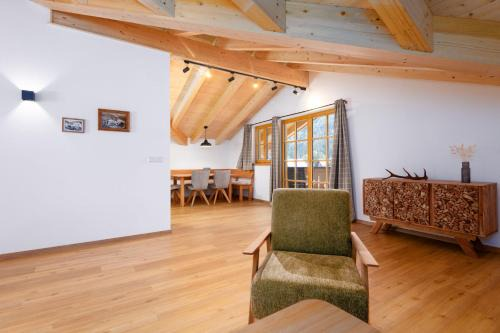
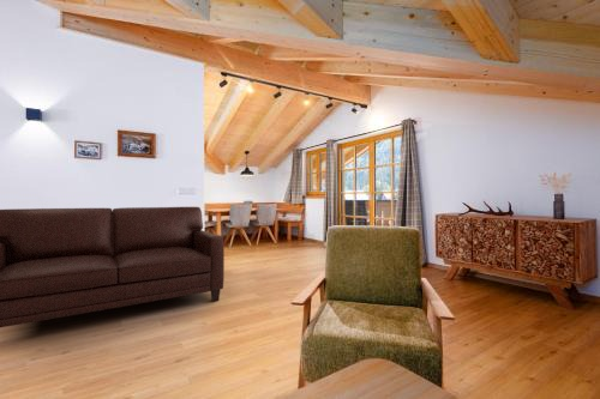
+ sofa (114, 258)
